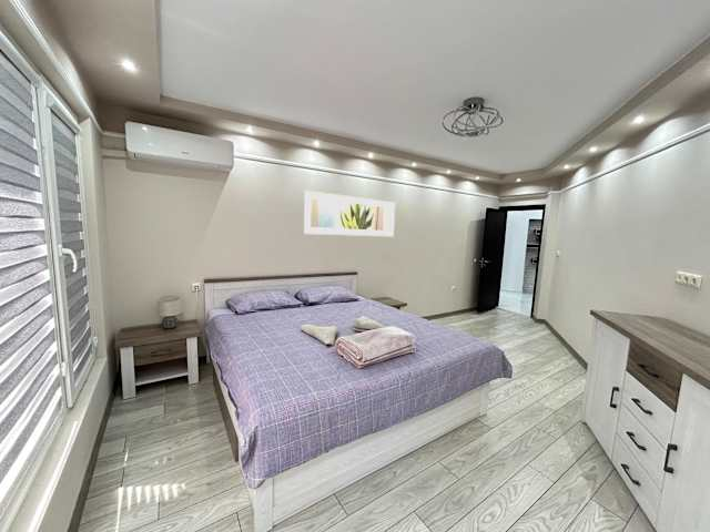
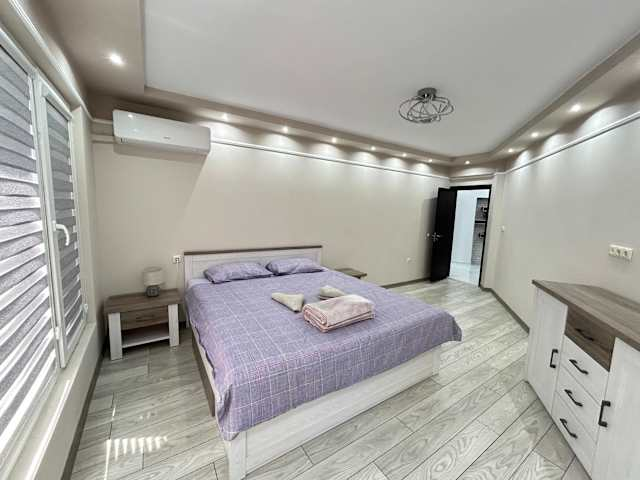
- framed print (354, 216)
